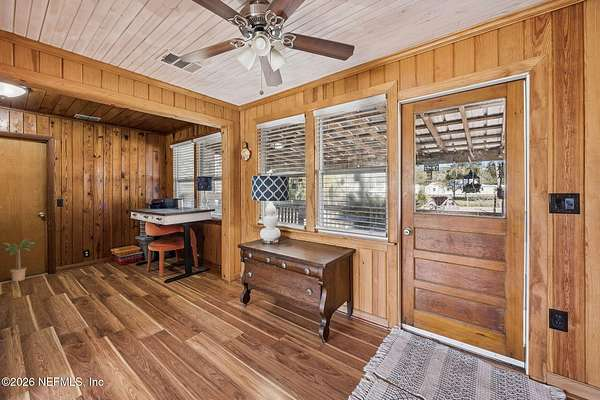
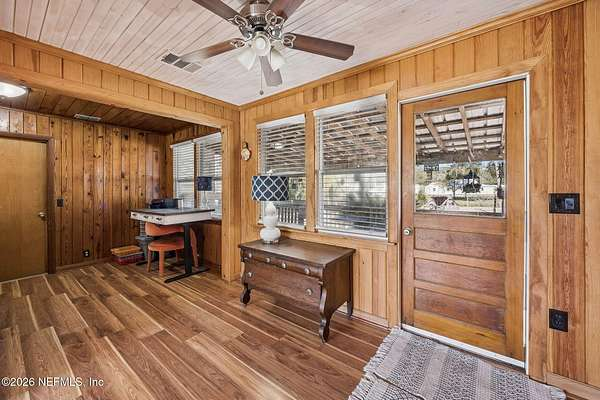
- potted plant (19, 258)
